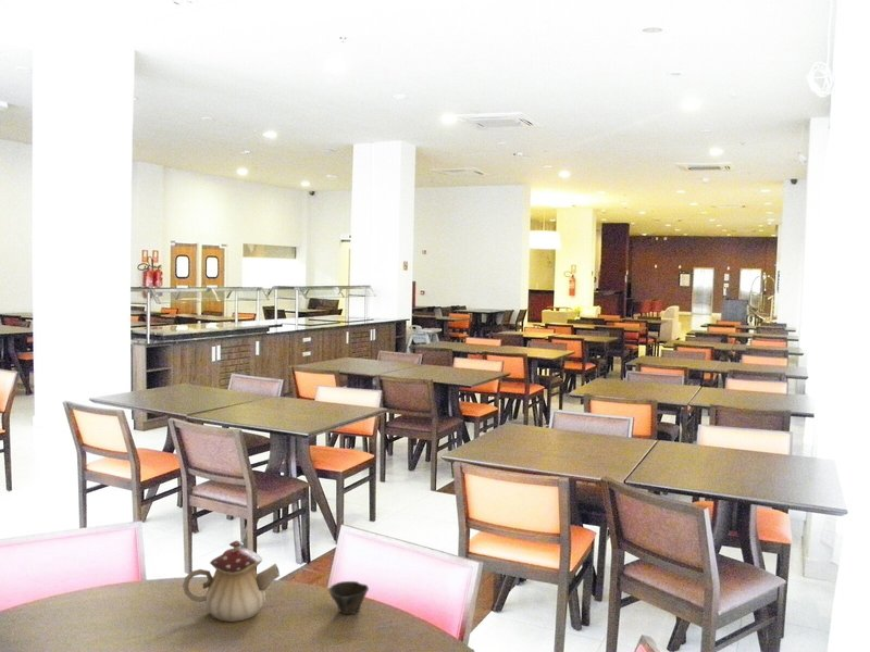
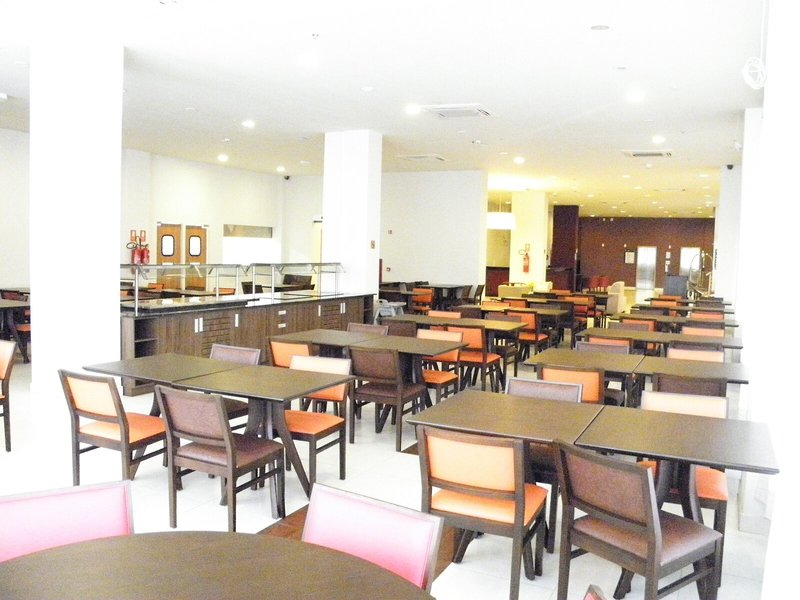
- cup (347, 600)
- teapot (231, 576)
